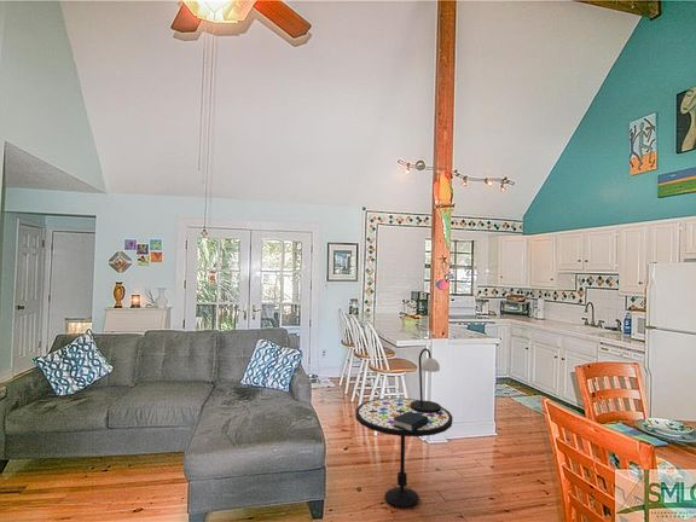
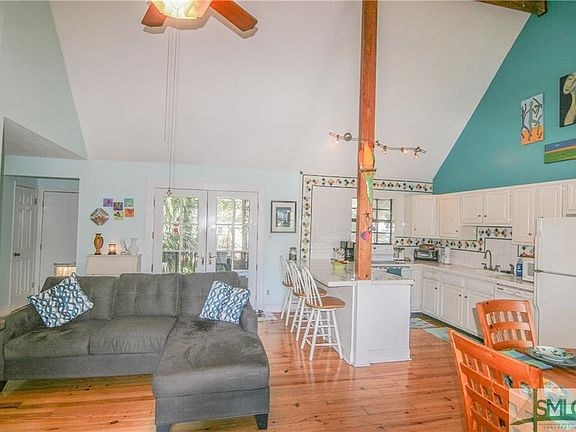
- side table (402, 456)
- book (410, 420)
- table lamp (420, 377)
